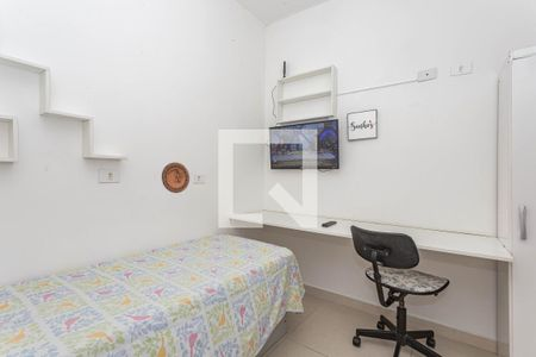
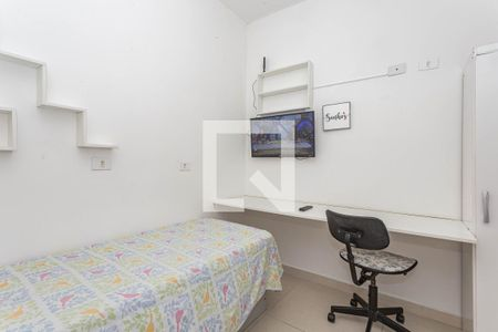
- decorative plate (175, 177)
